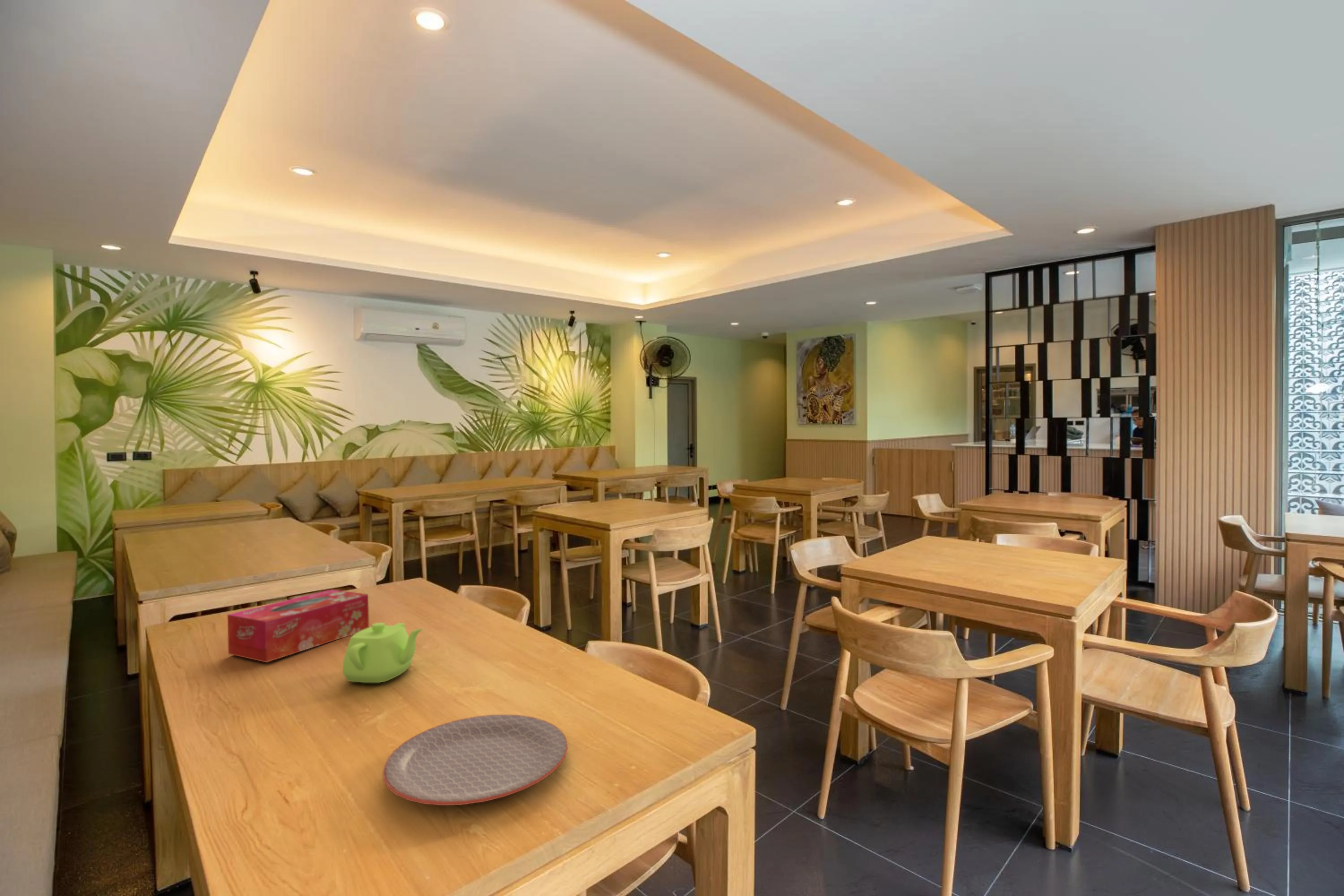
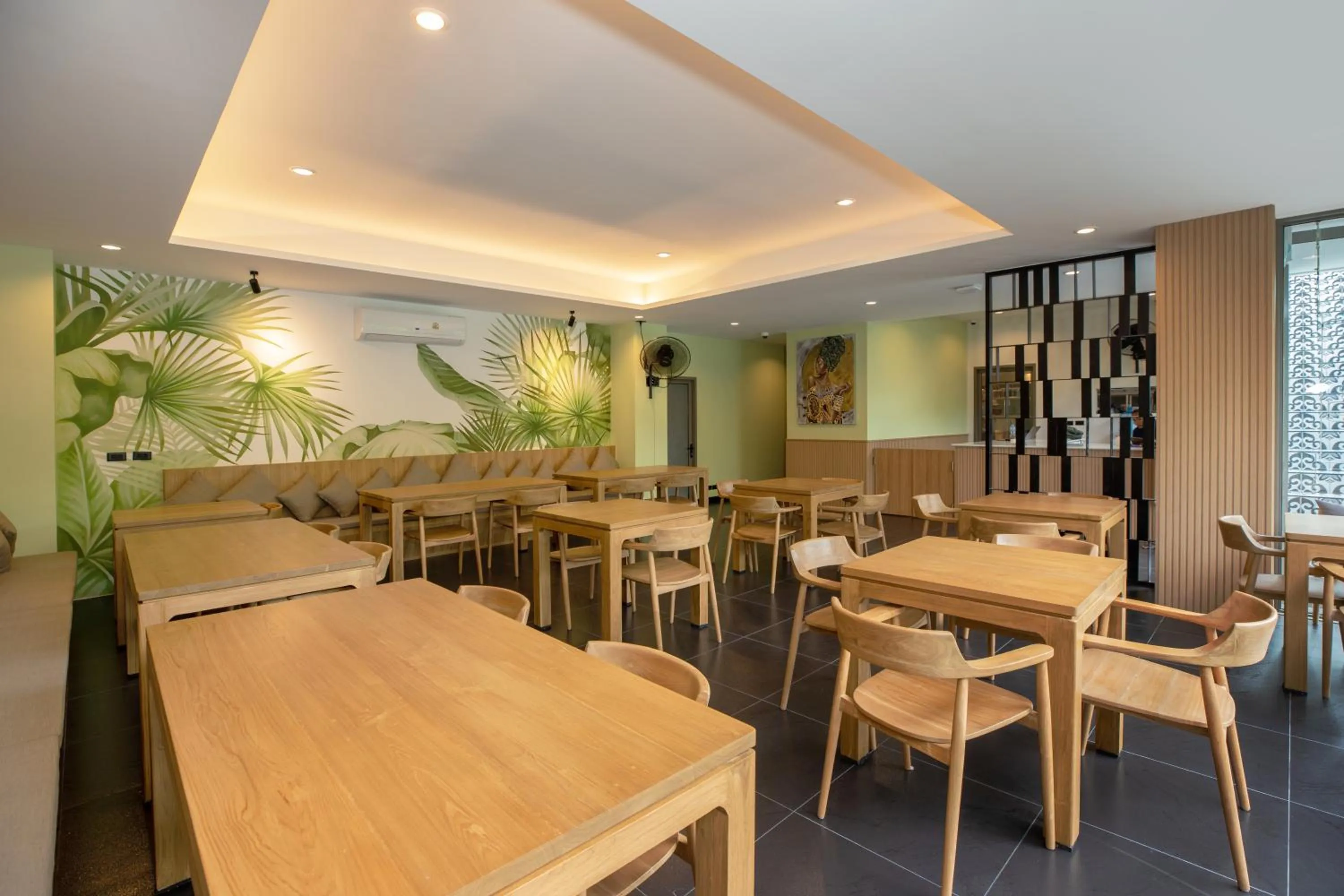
- teapot (388, 650)
- tissue box (302, 622)
- plate (479, 759)
